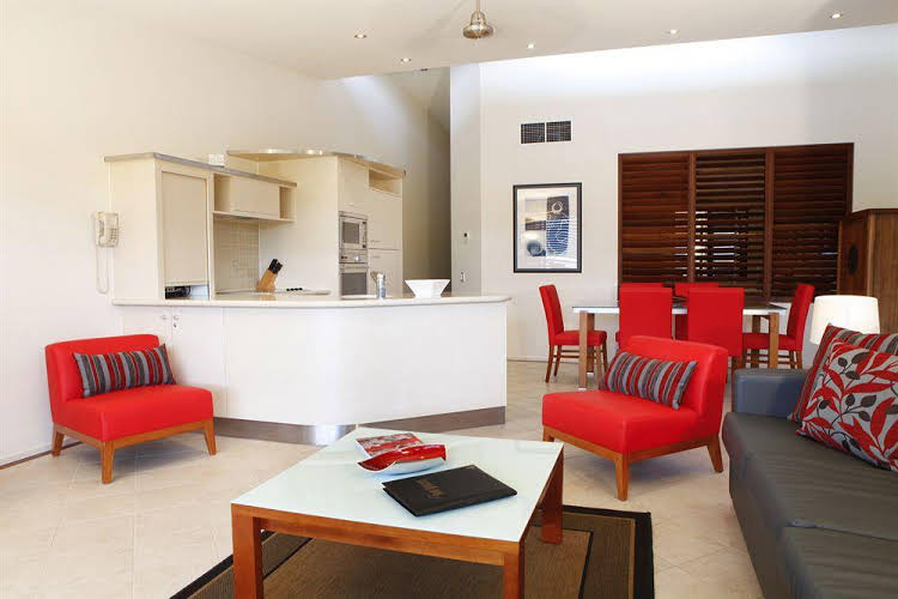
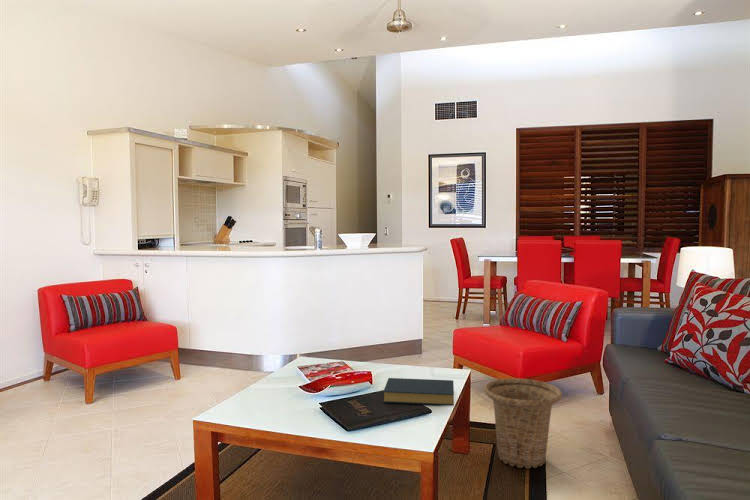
+ hardback book (419, 390)
+ basket (521, 423)
